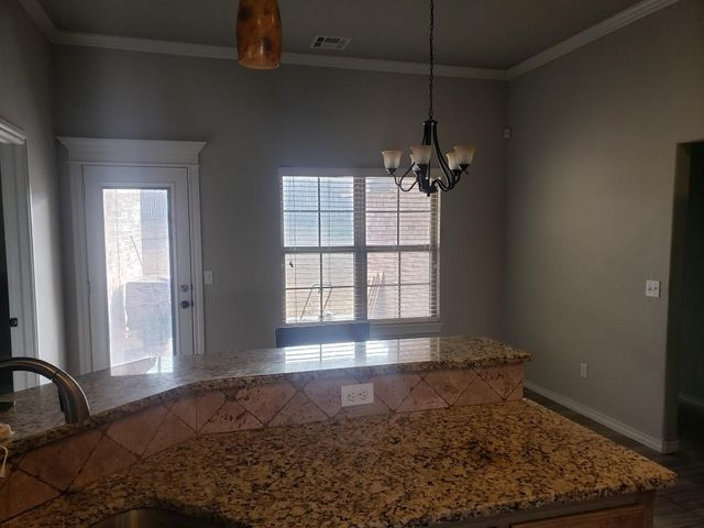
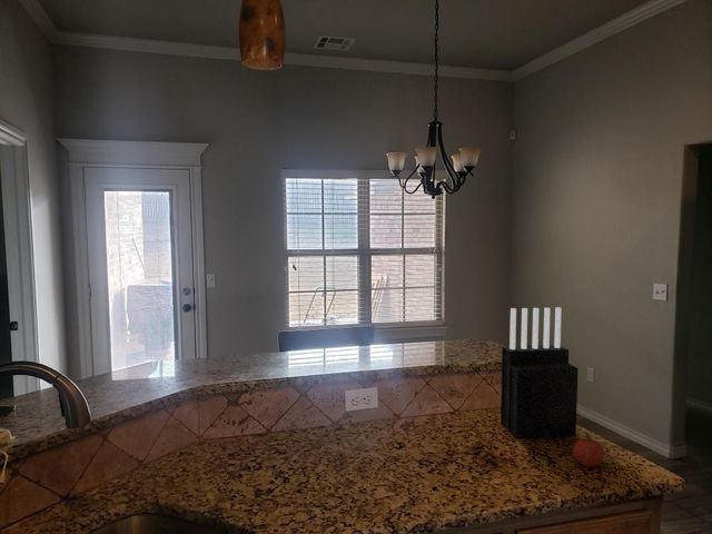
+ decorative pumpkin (589, 448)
+ knife block (540, 370)
